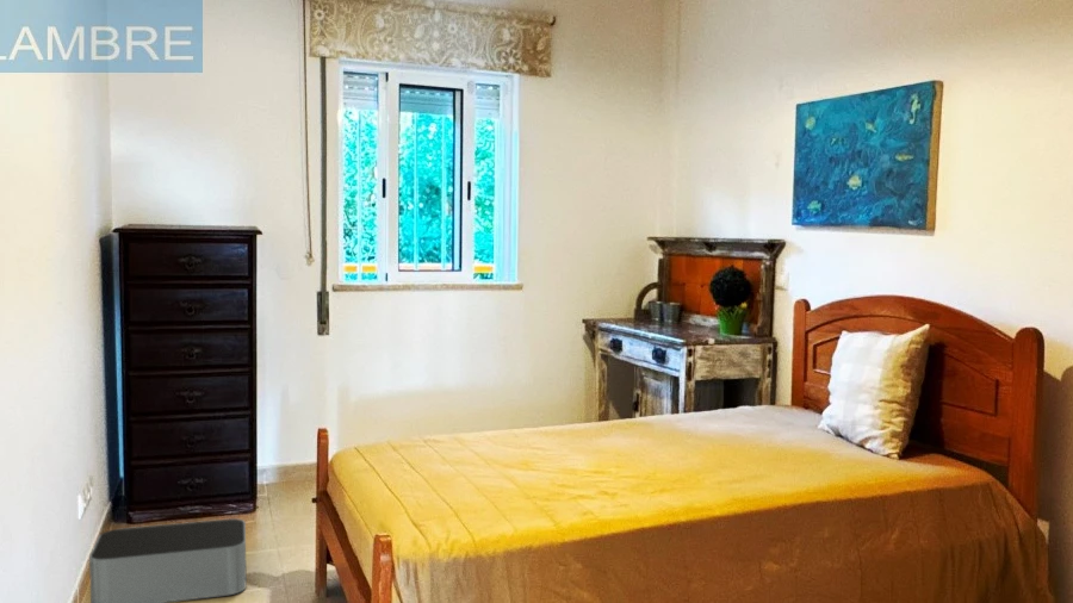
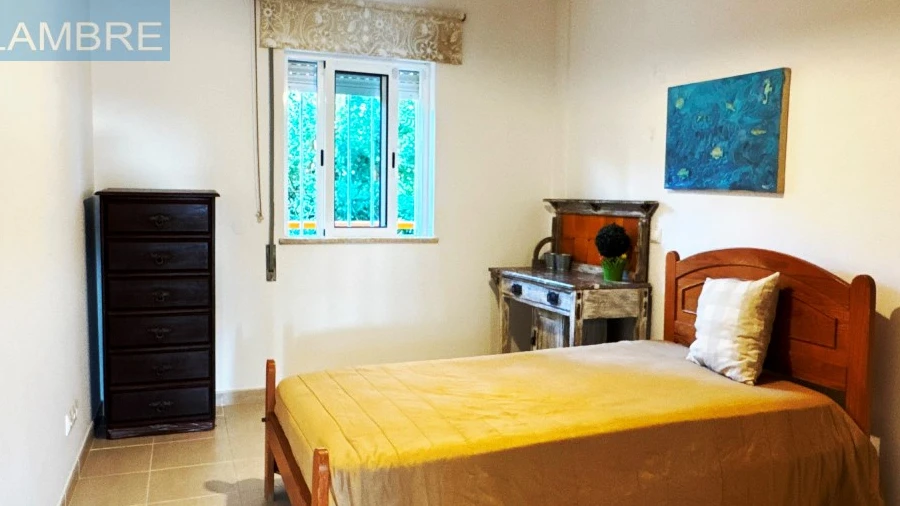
- storage bin (172, 560)
